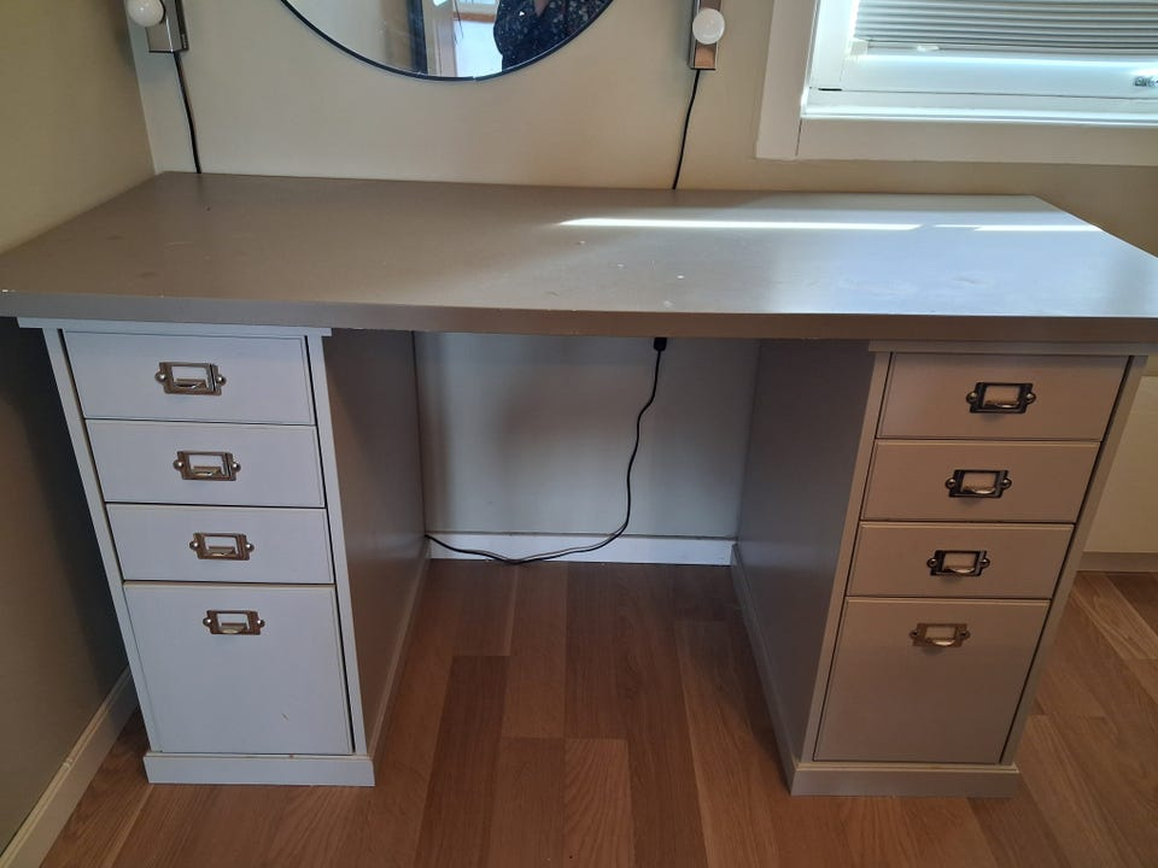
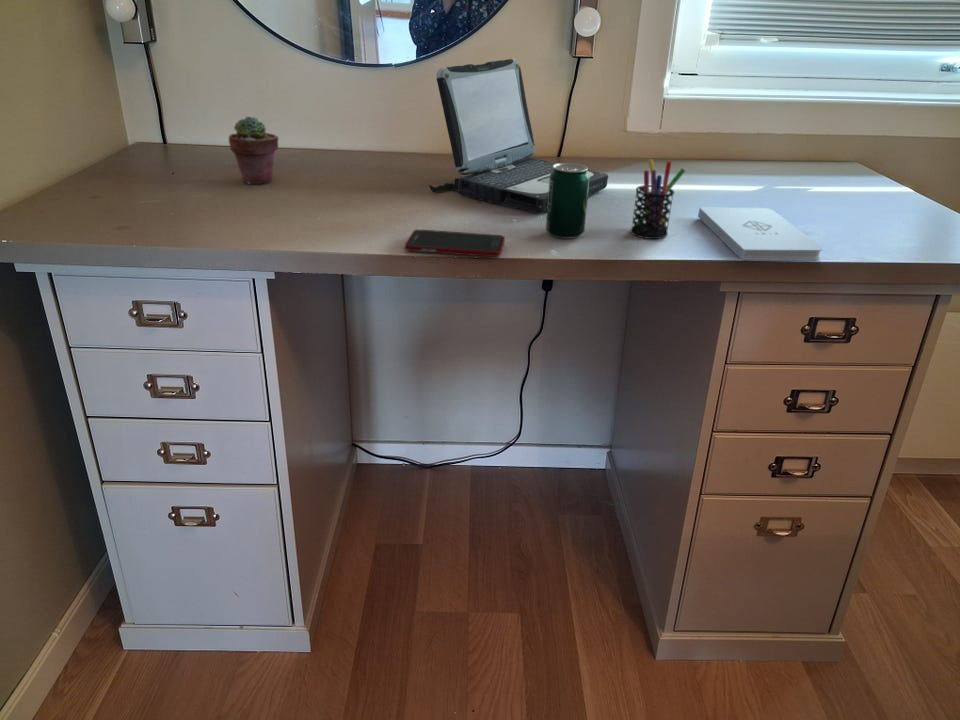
+ laptop (521, 131)
+ pen holder (659, 196)
+ cell phone (455, 243)
+ beverage can (567, 200)
+ notepad (756, 232)
+ potted succulent (254, 148)
